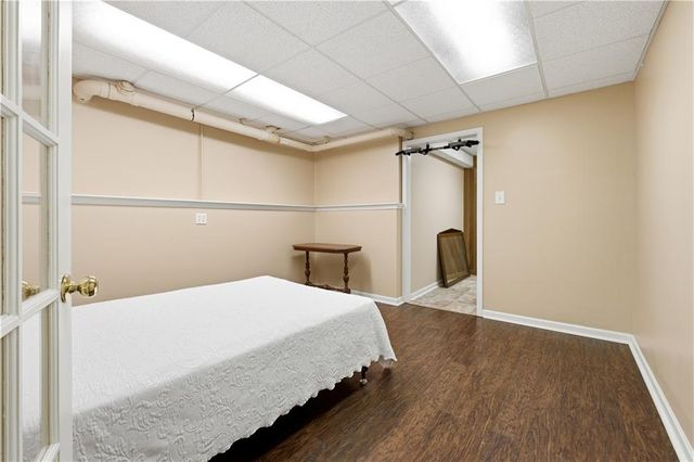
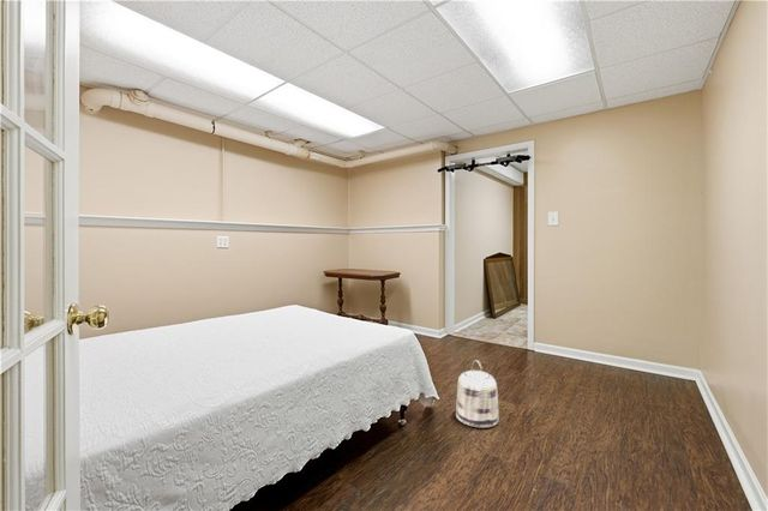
+ basket (476, 389)
